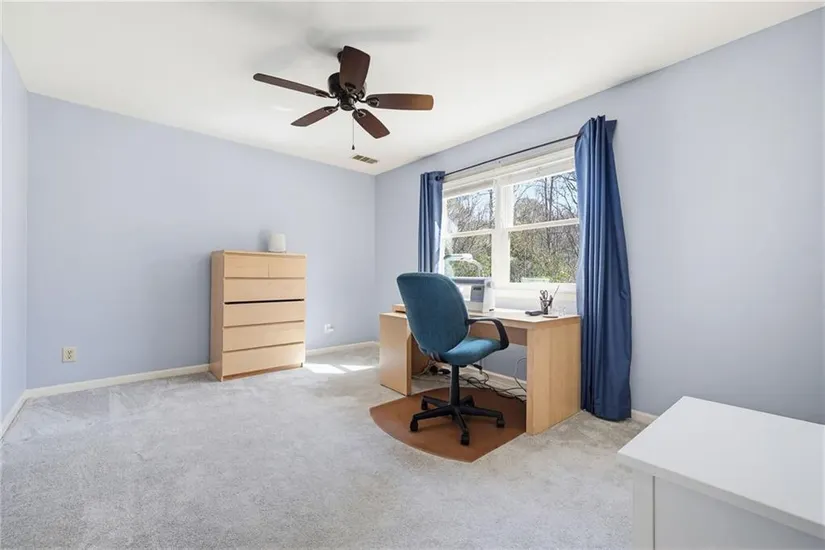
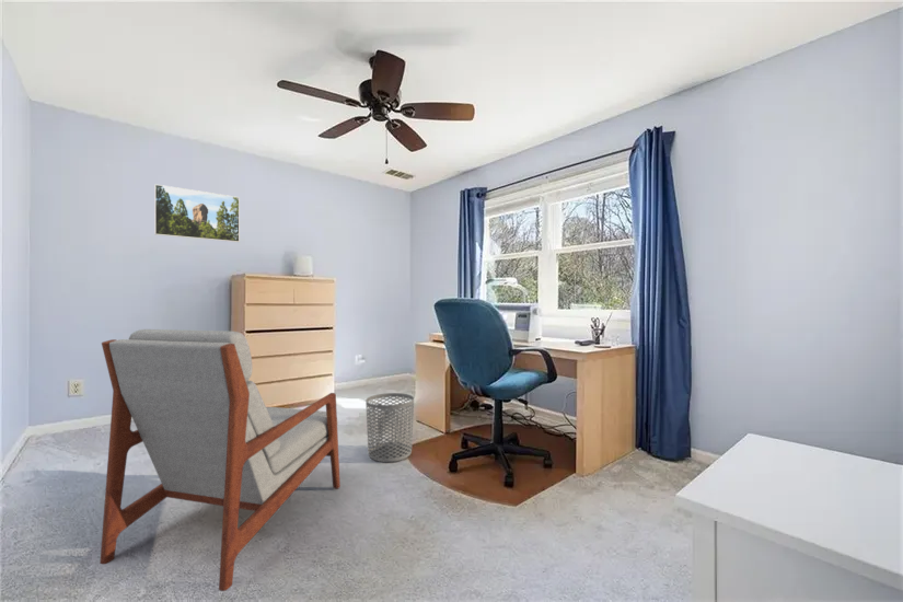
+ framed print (199, 215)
+ armchair (244, 420)
+ waste bin (390, 426)
